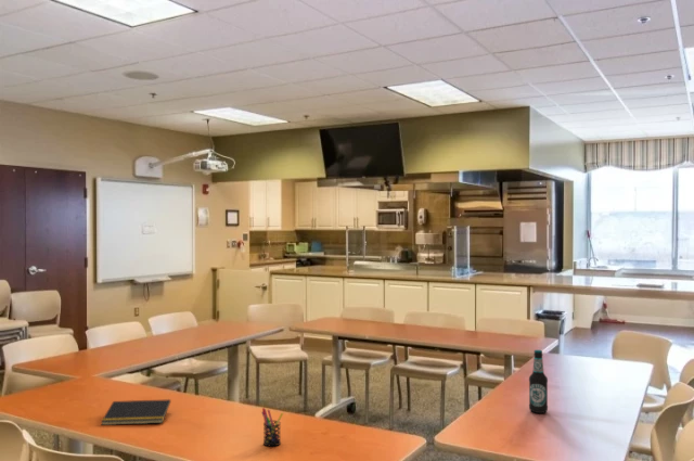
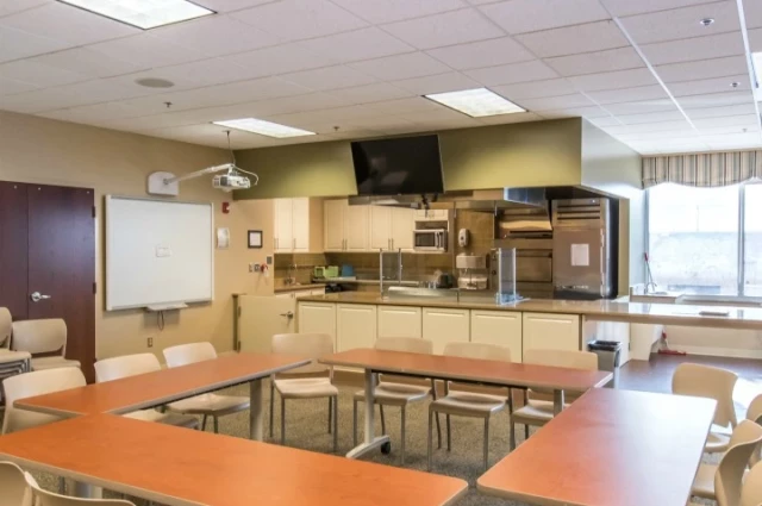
- bottle (538, 381)
- notepad (137, 411)
- pen holder (270, 426)
